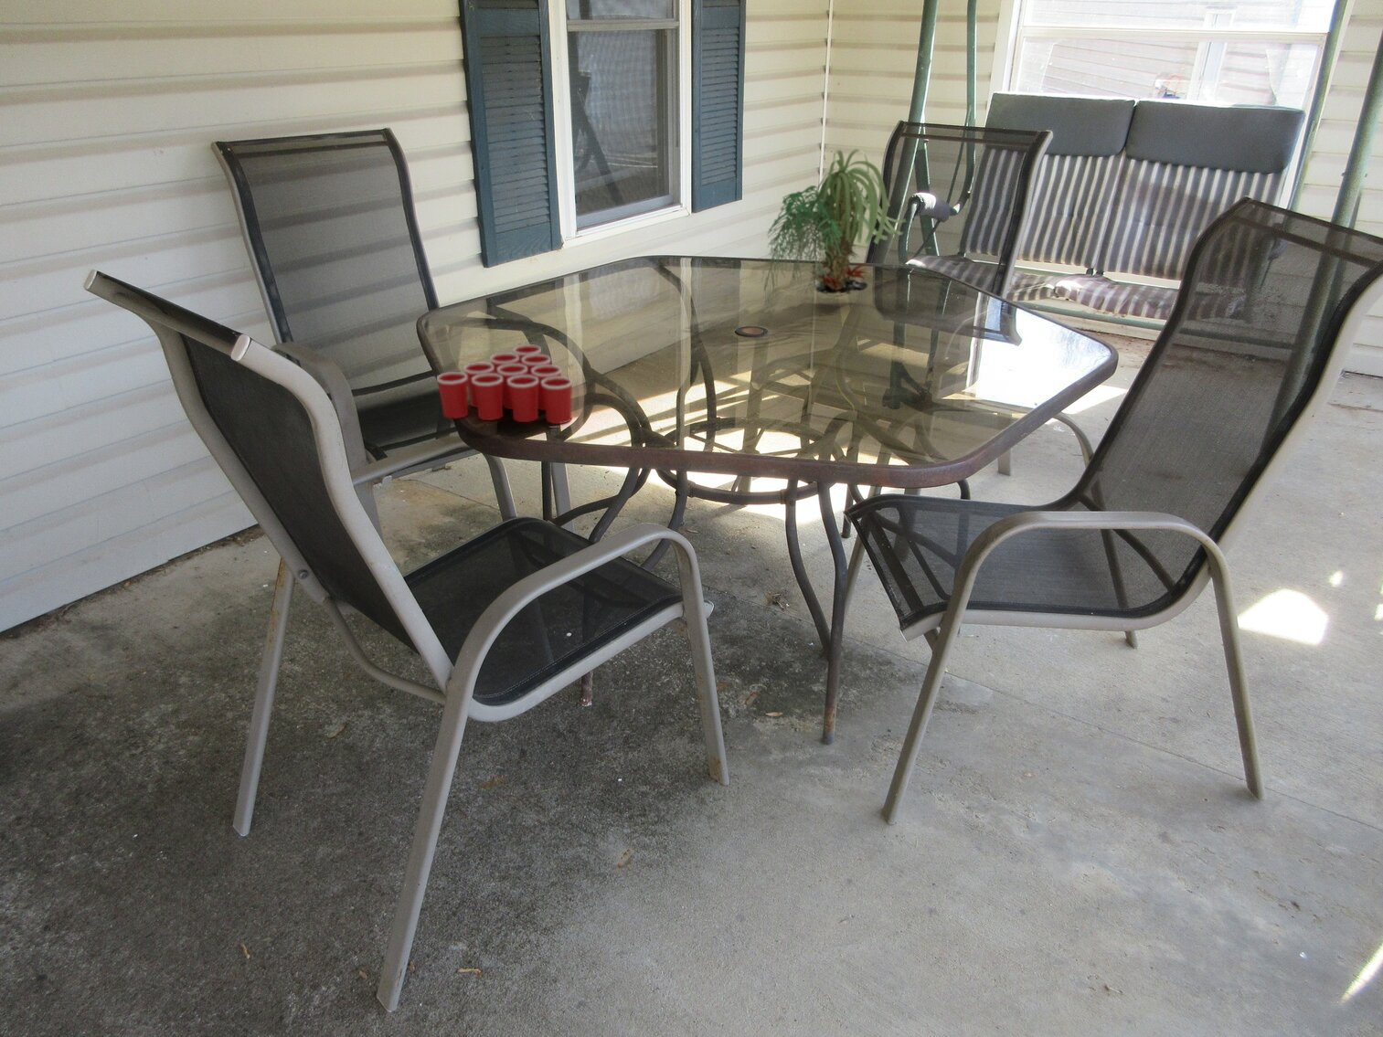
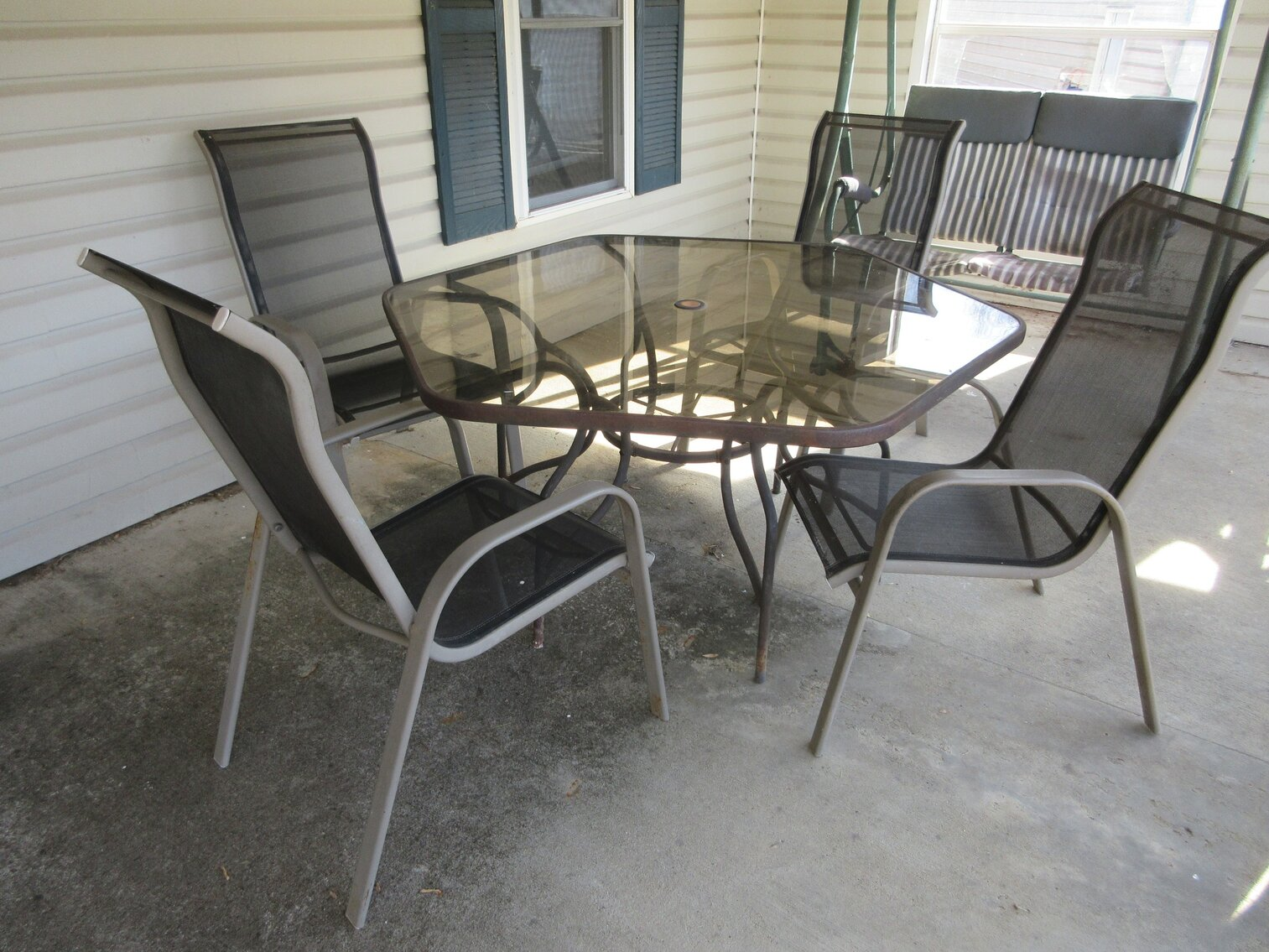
- plant (841, 229)
- cup (518, 381)
